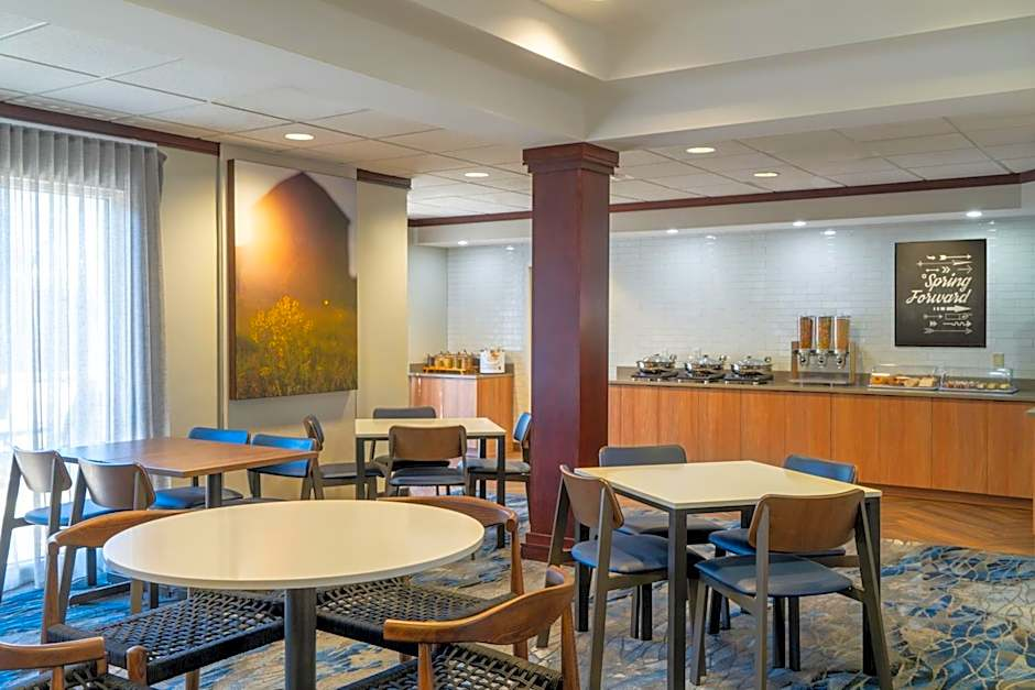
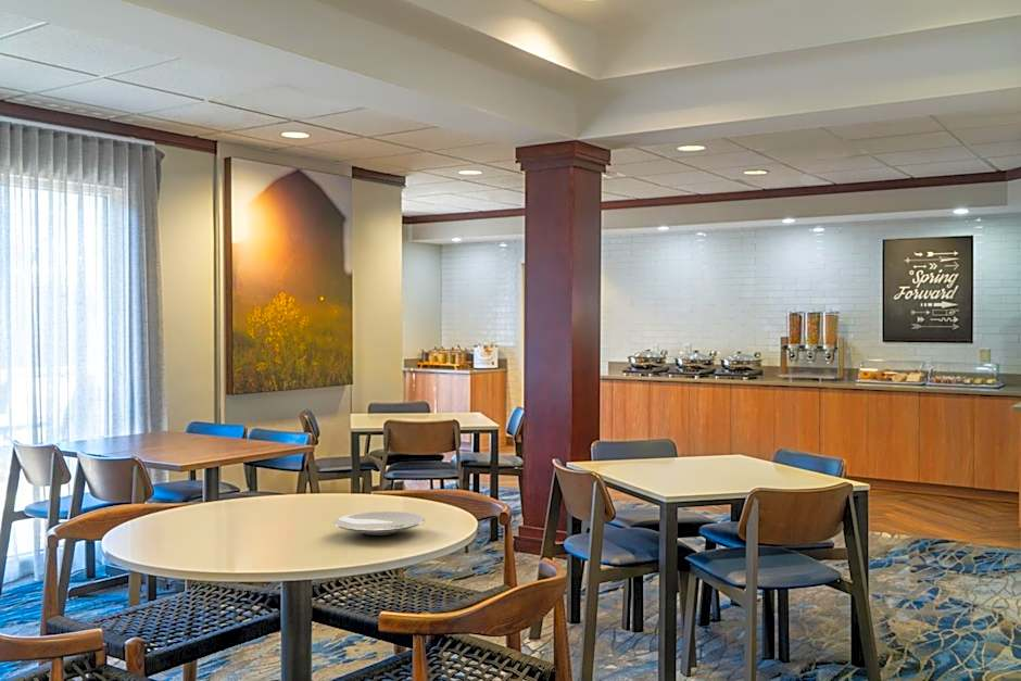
+ plate (379, 526)
